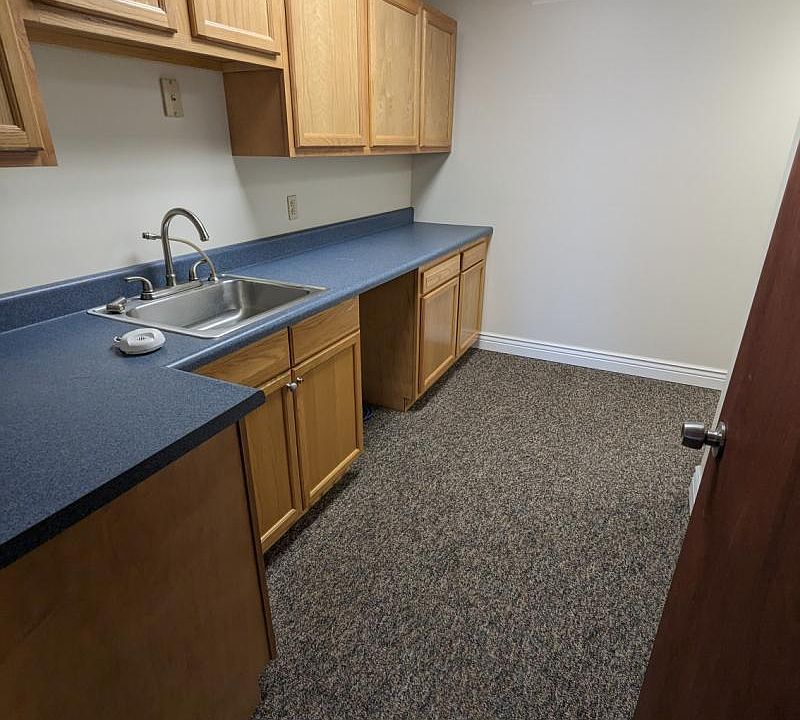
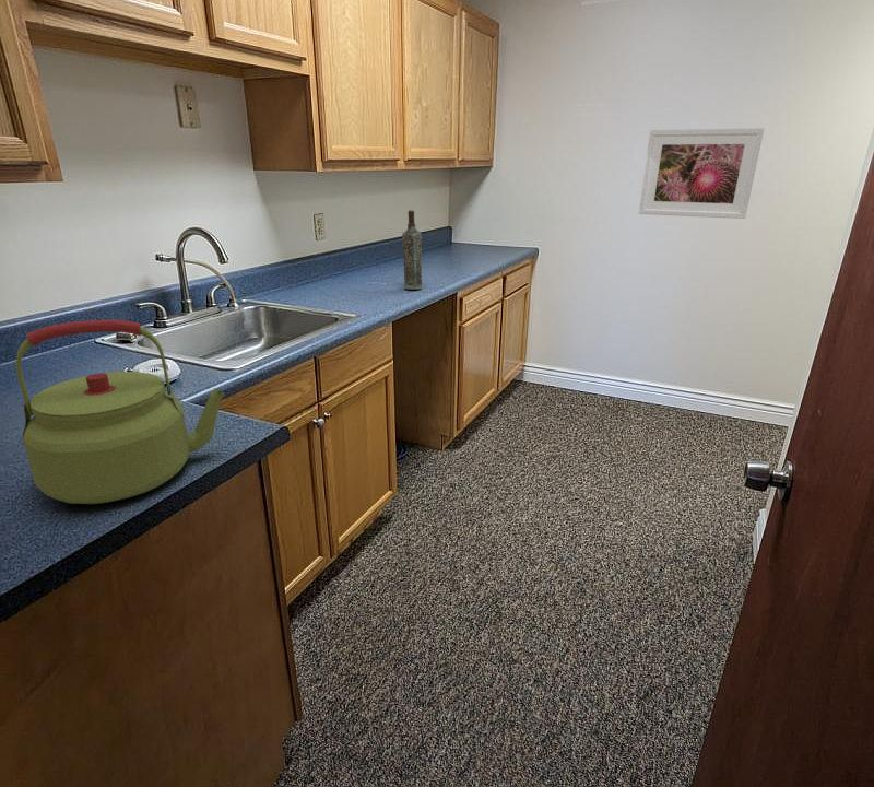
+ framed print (697, 174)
+ bottle (412, 249)
+ kettle (127, 398)
